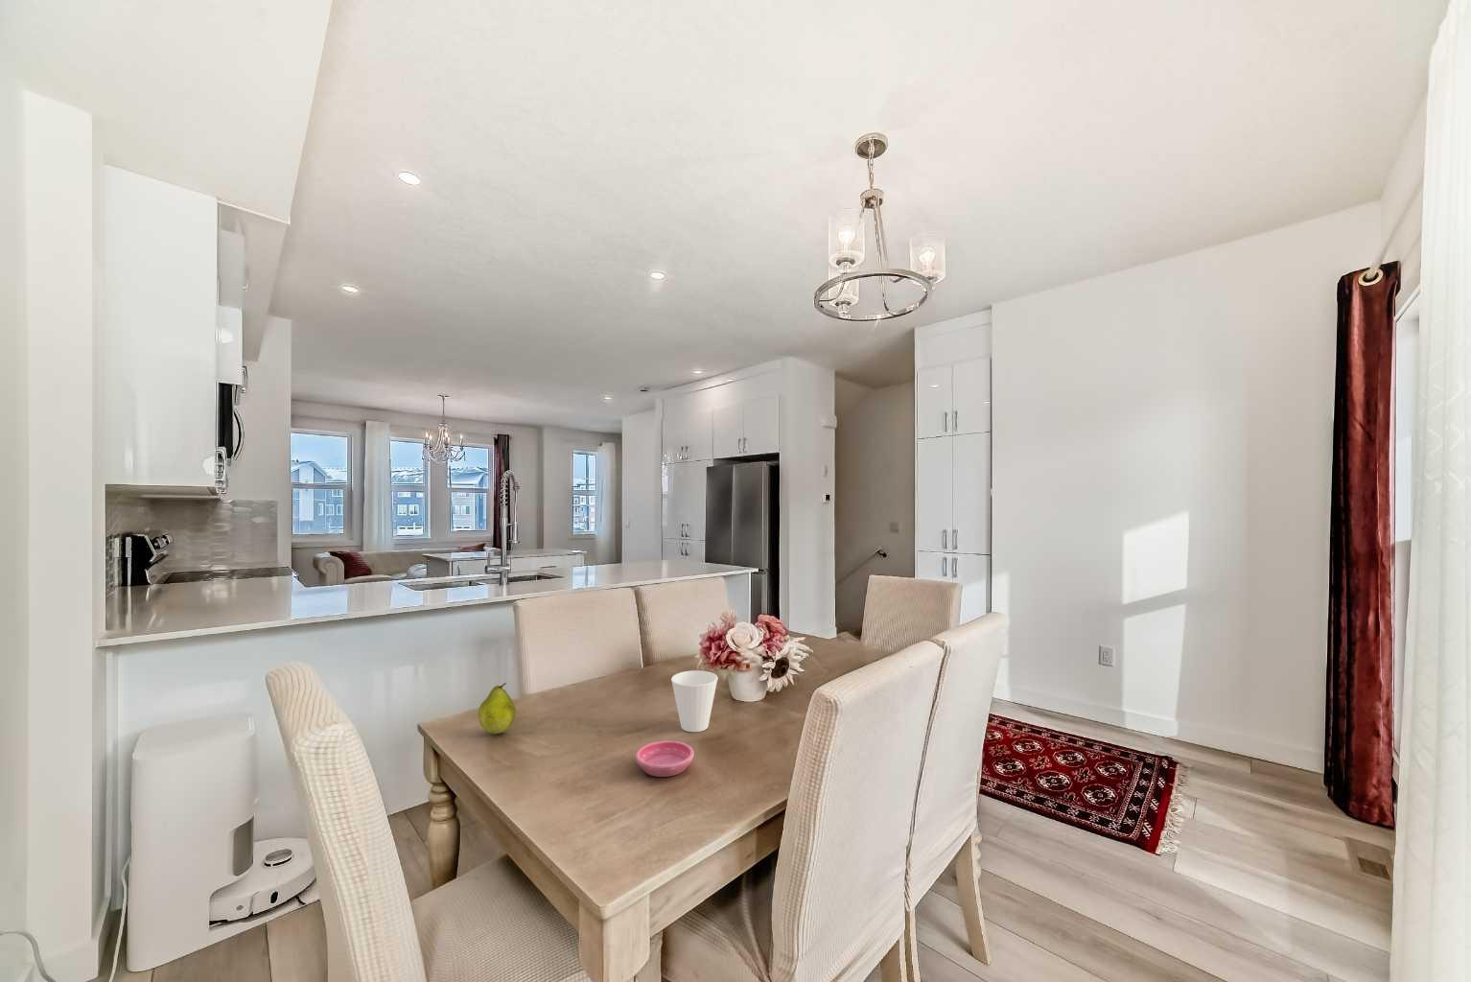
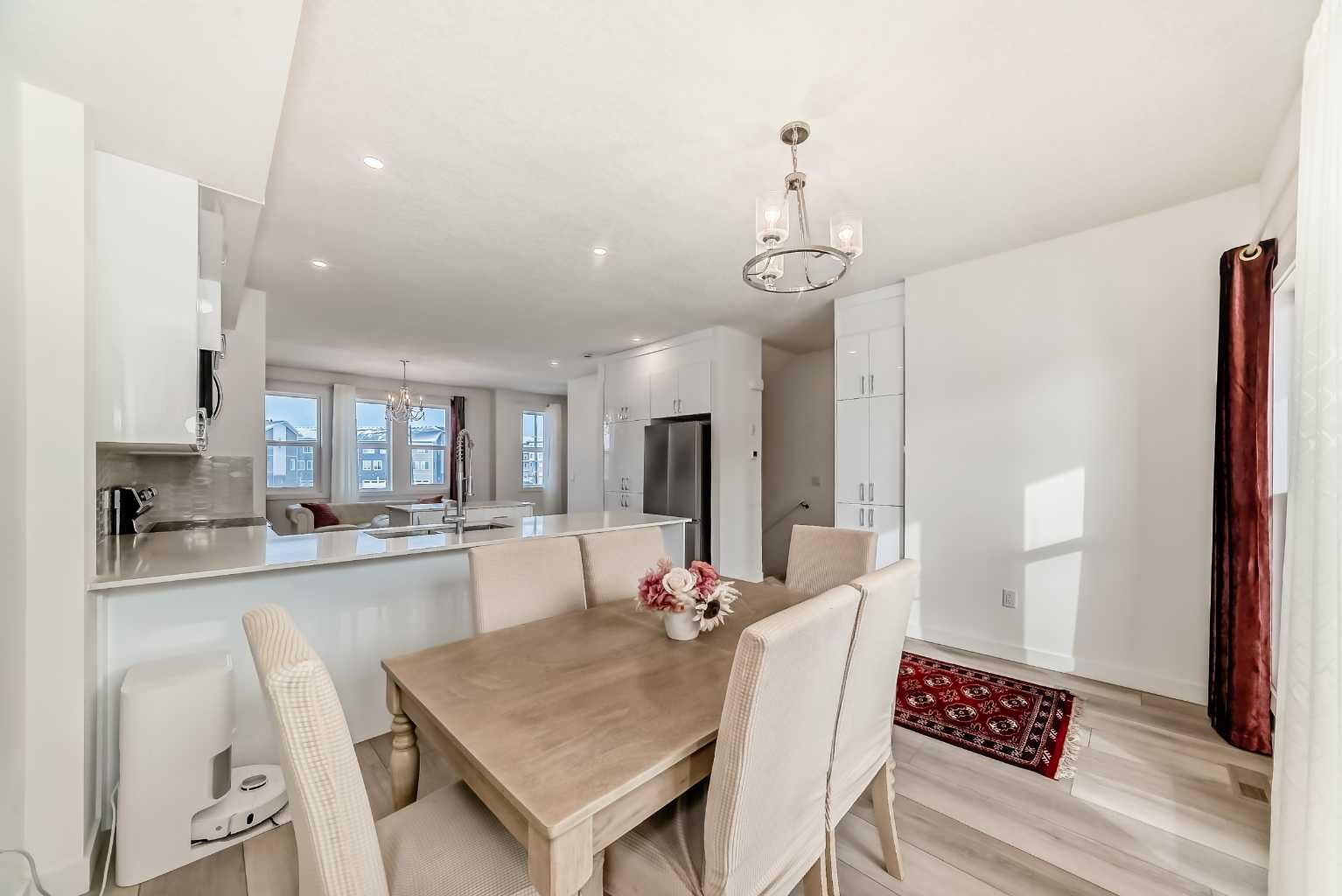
- saucer (664, 760)
- fruit (497, 709)
- cup (694, 701)
